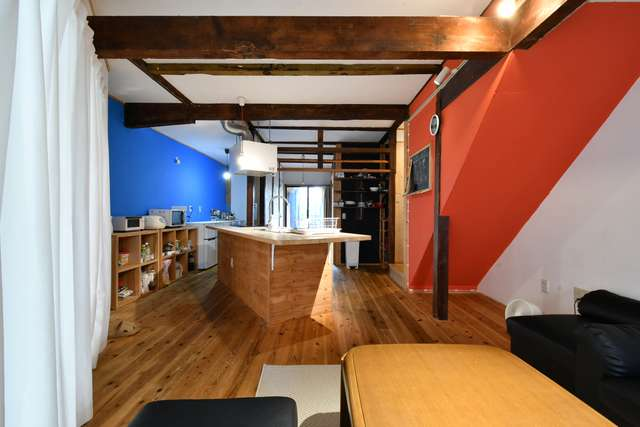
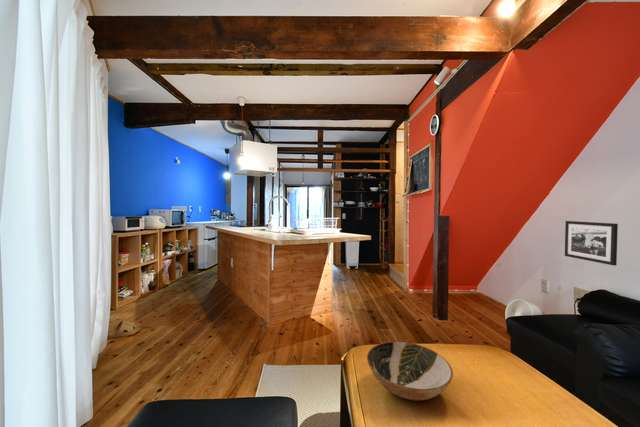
+ bowl (407, 374)
+ picture frame (588, 241)
